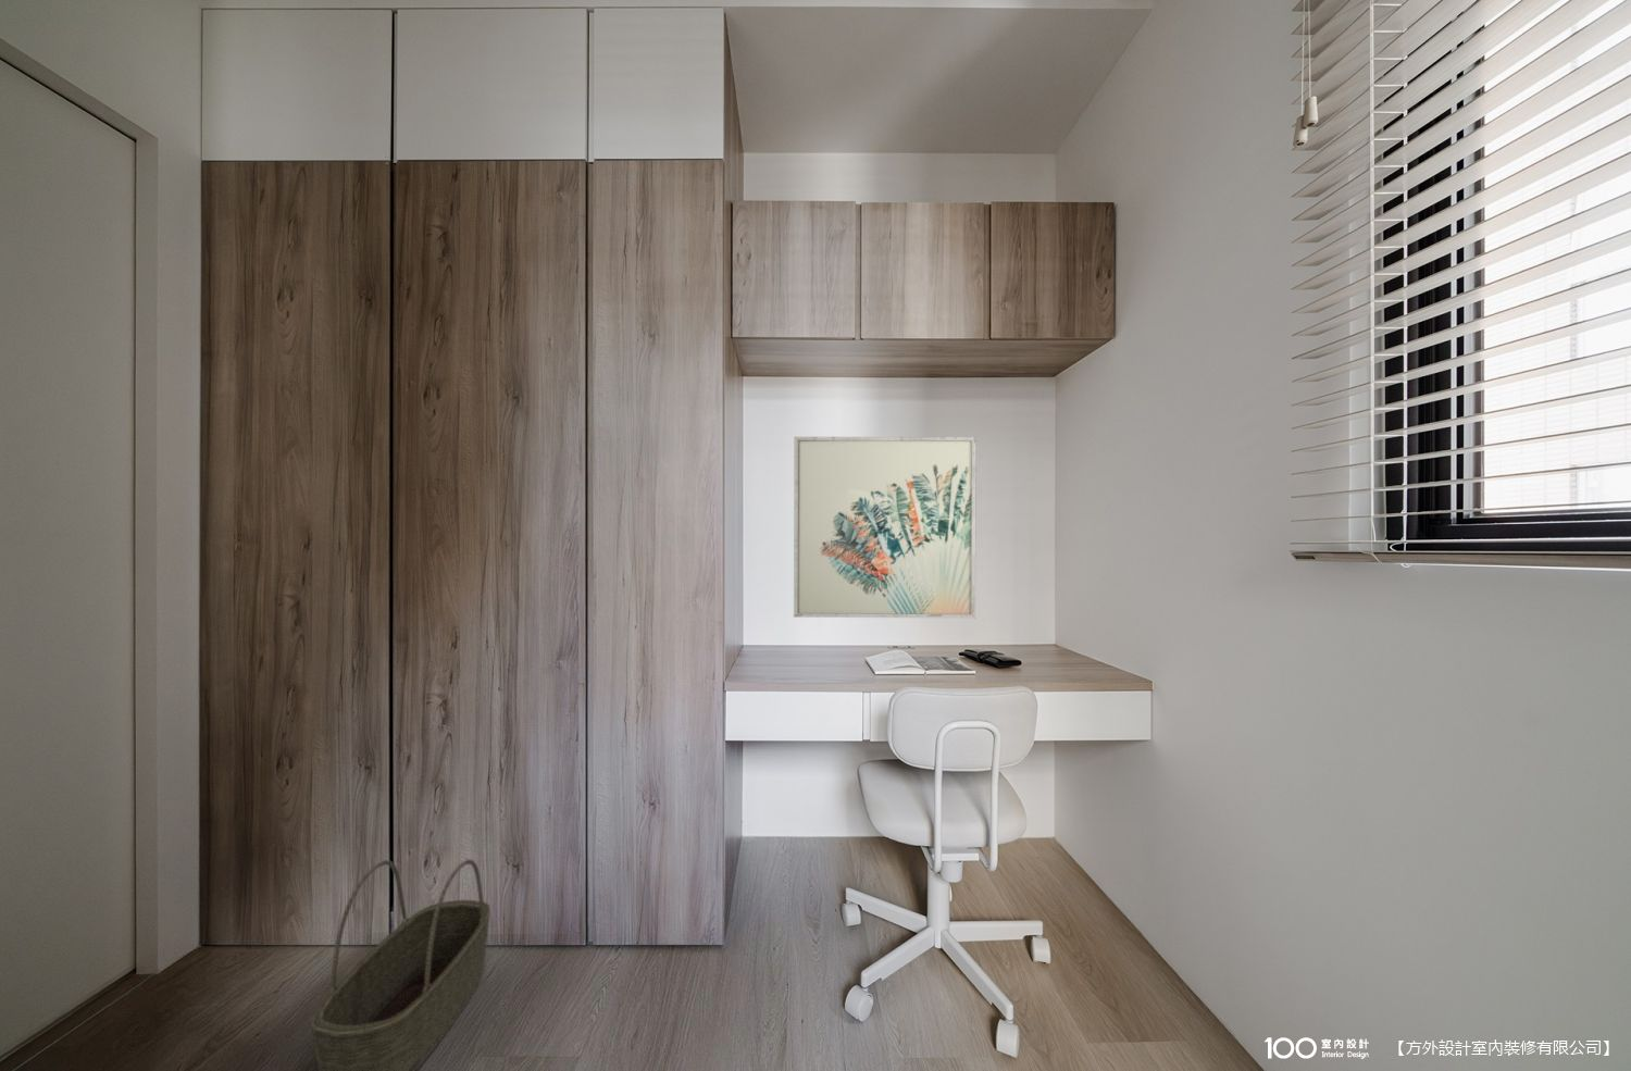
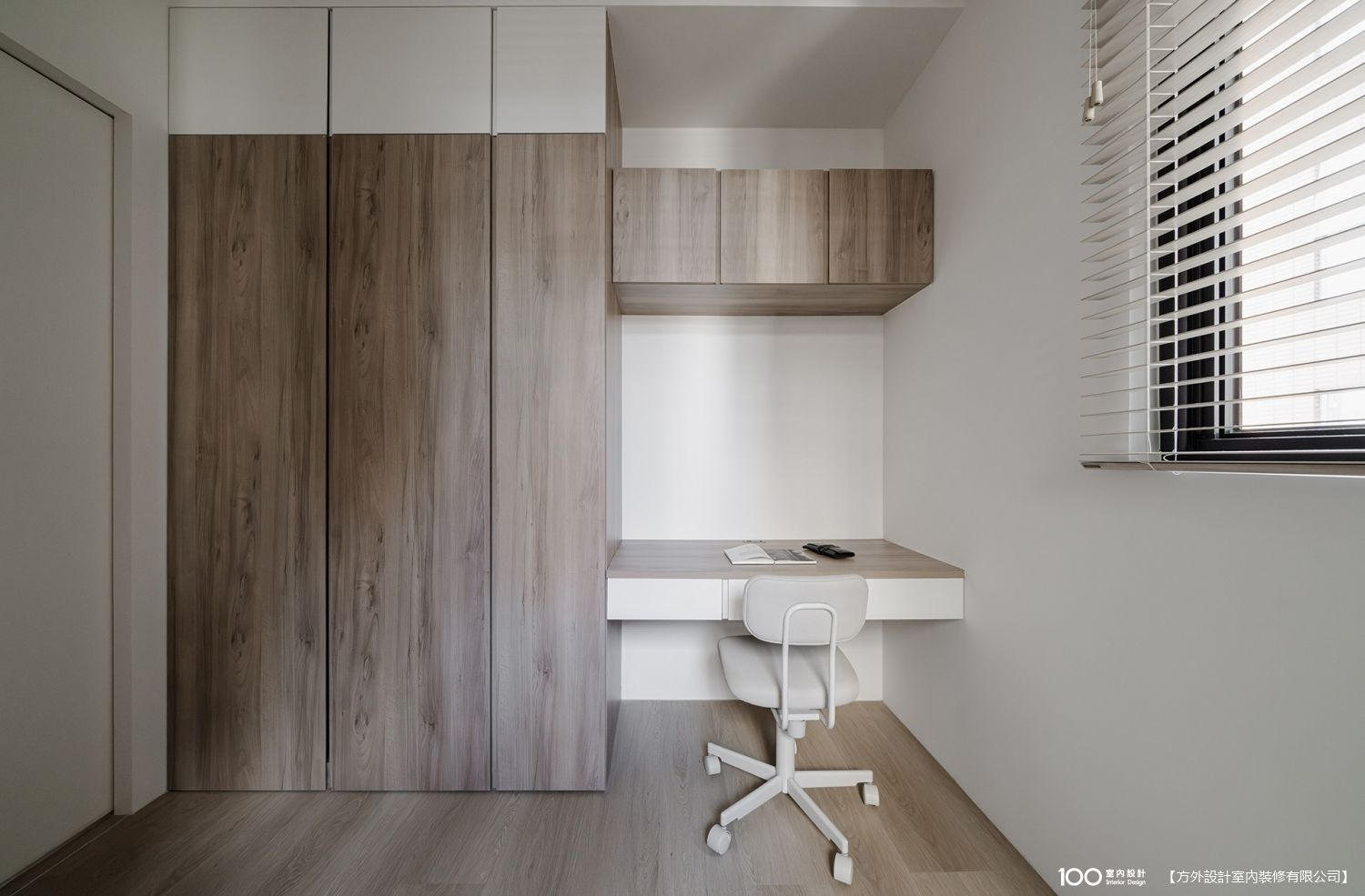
- wall art (884, 526)
- basket (412, 944)
